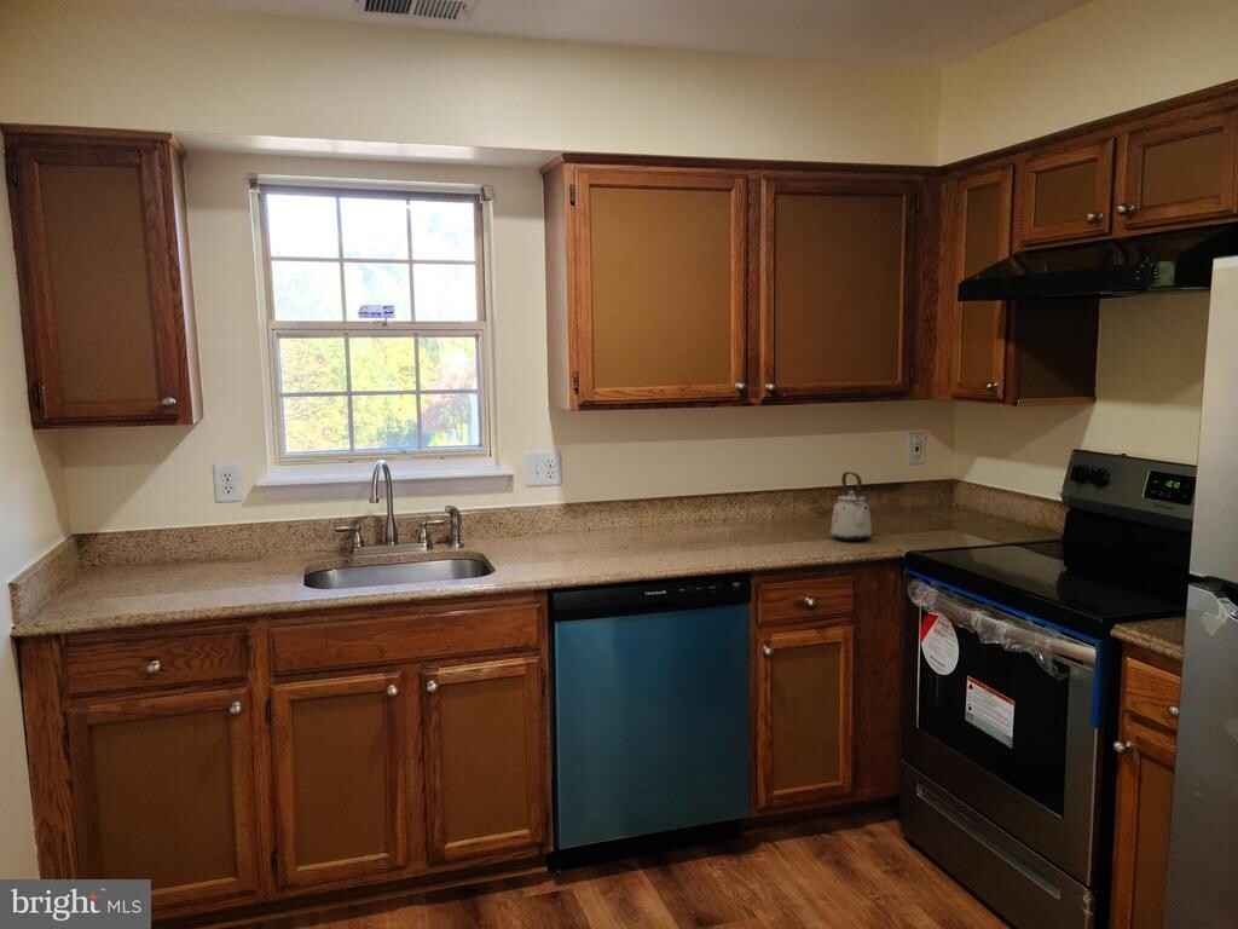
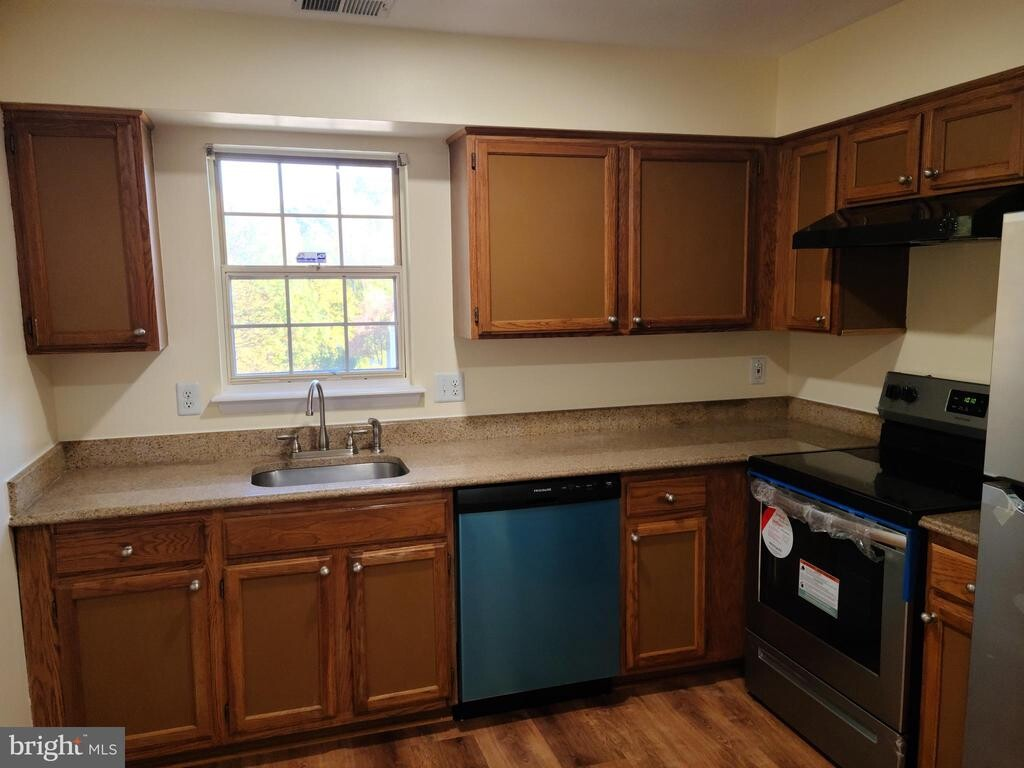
- kettle (854, 507)
